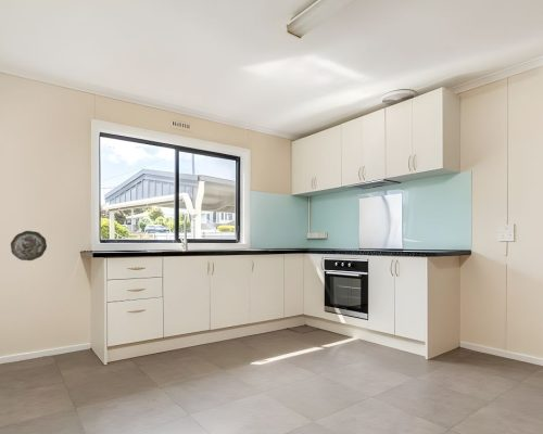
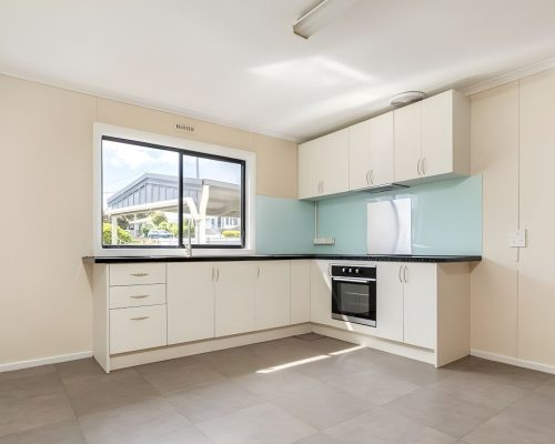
- decorative plate (28, 245)
